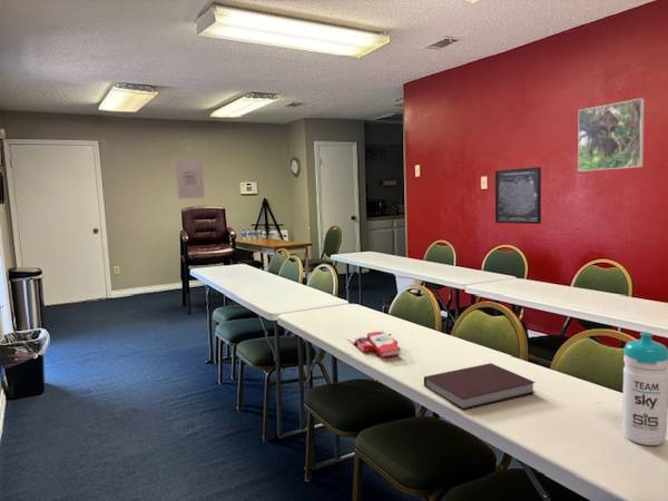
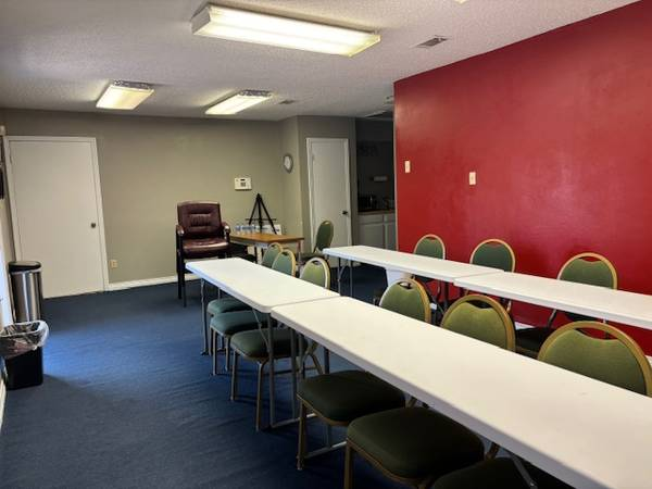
- notebook (478, 384)
- water bottle (645, 385)
- wall art (517, 196)
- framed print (609, 137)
- wall art (189, 179)
- book (375, 338)
